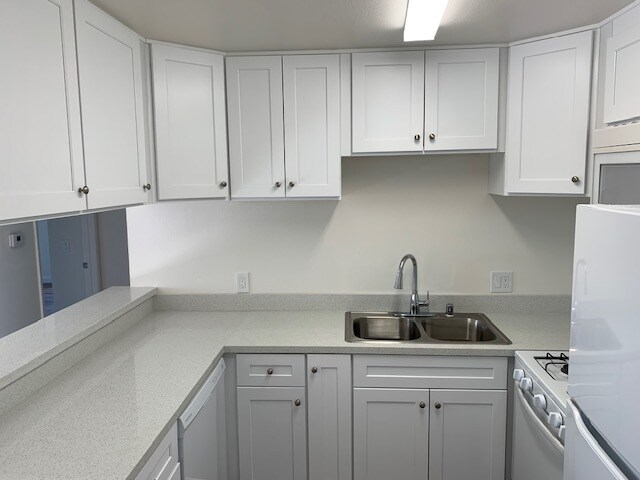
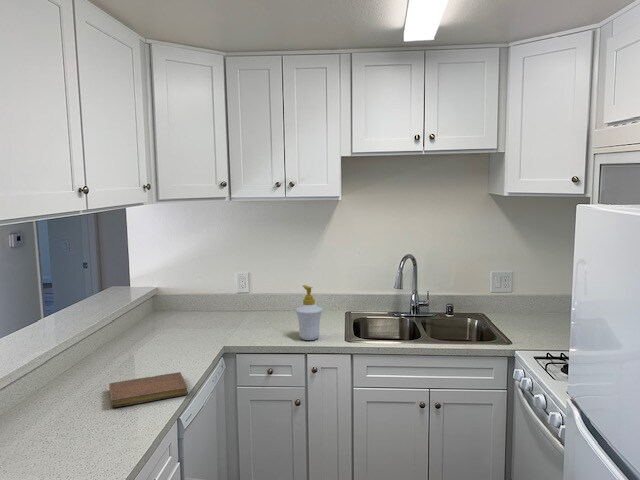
+ soap bottle (309, 312)
+ notebook (148, 388)
